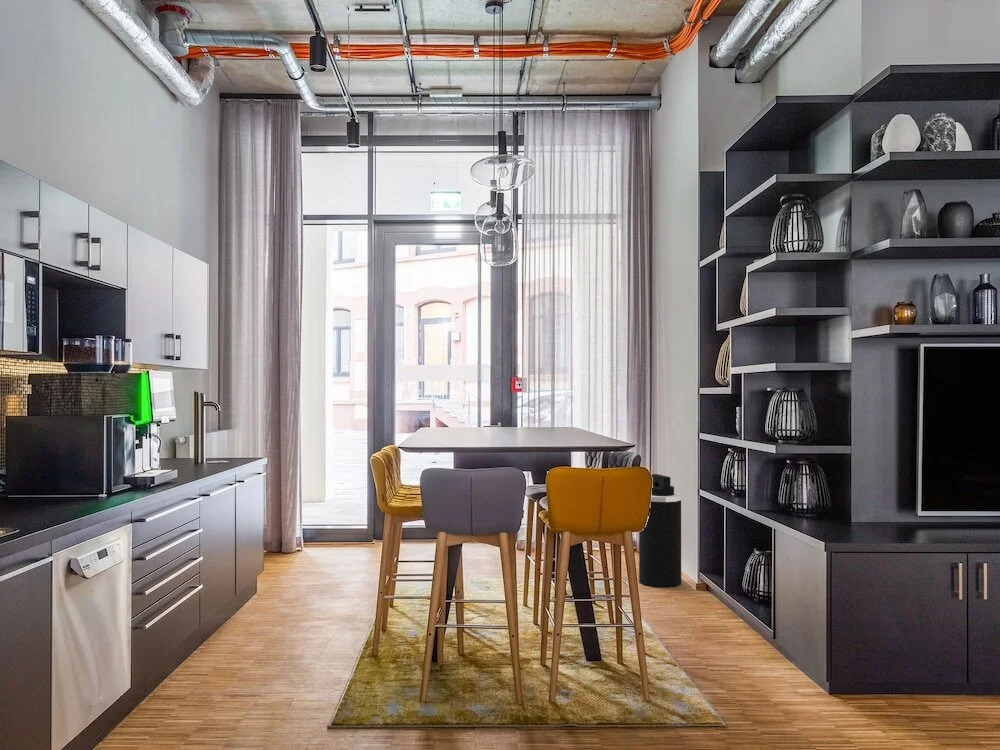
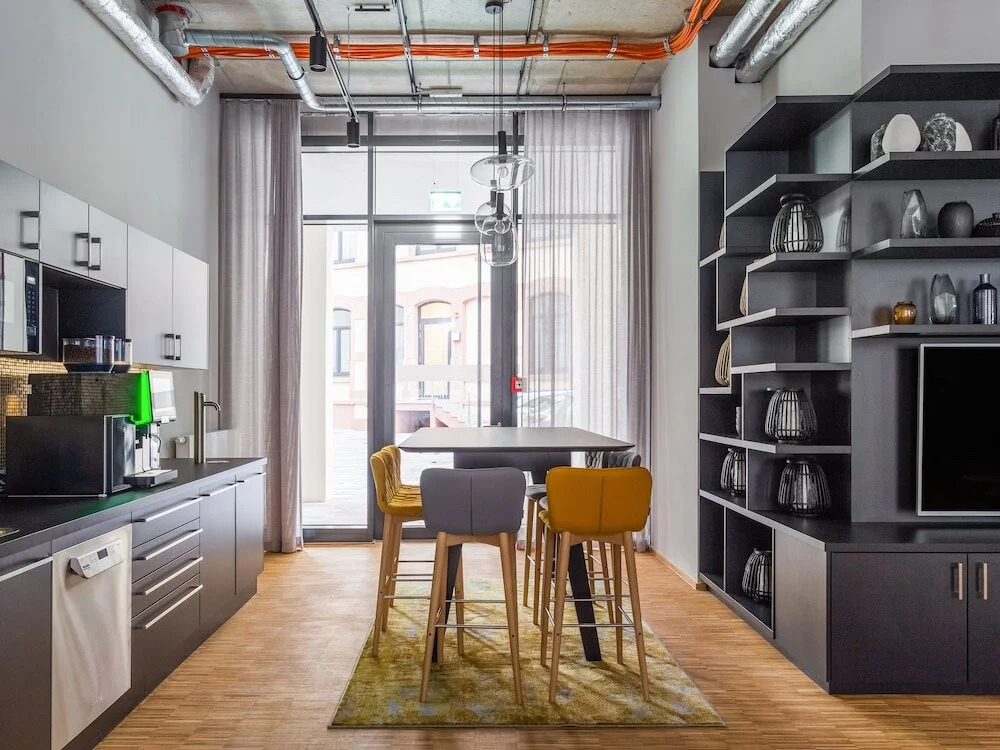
- trash can (659, 528)
